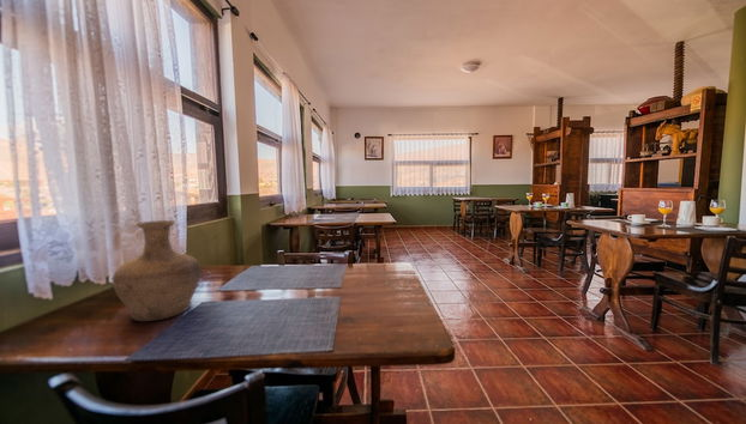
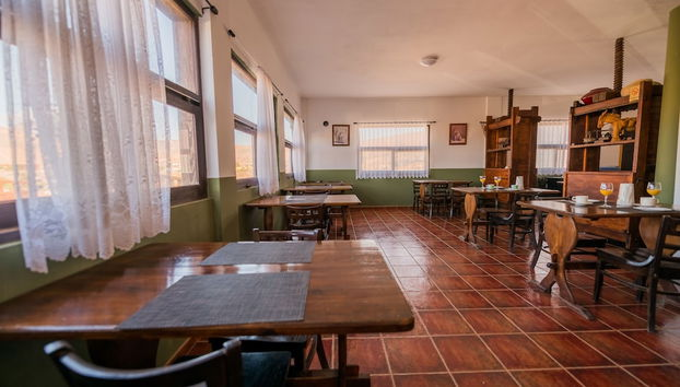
- vase (158, 267)
